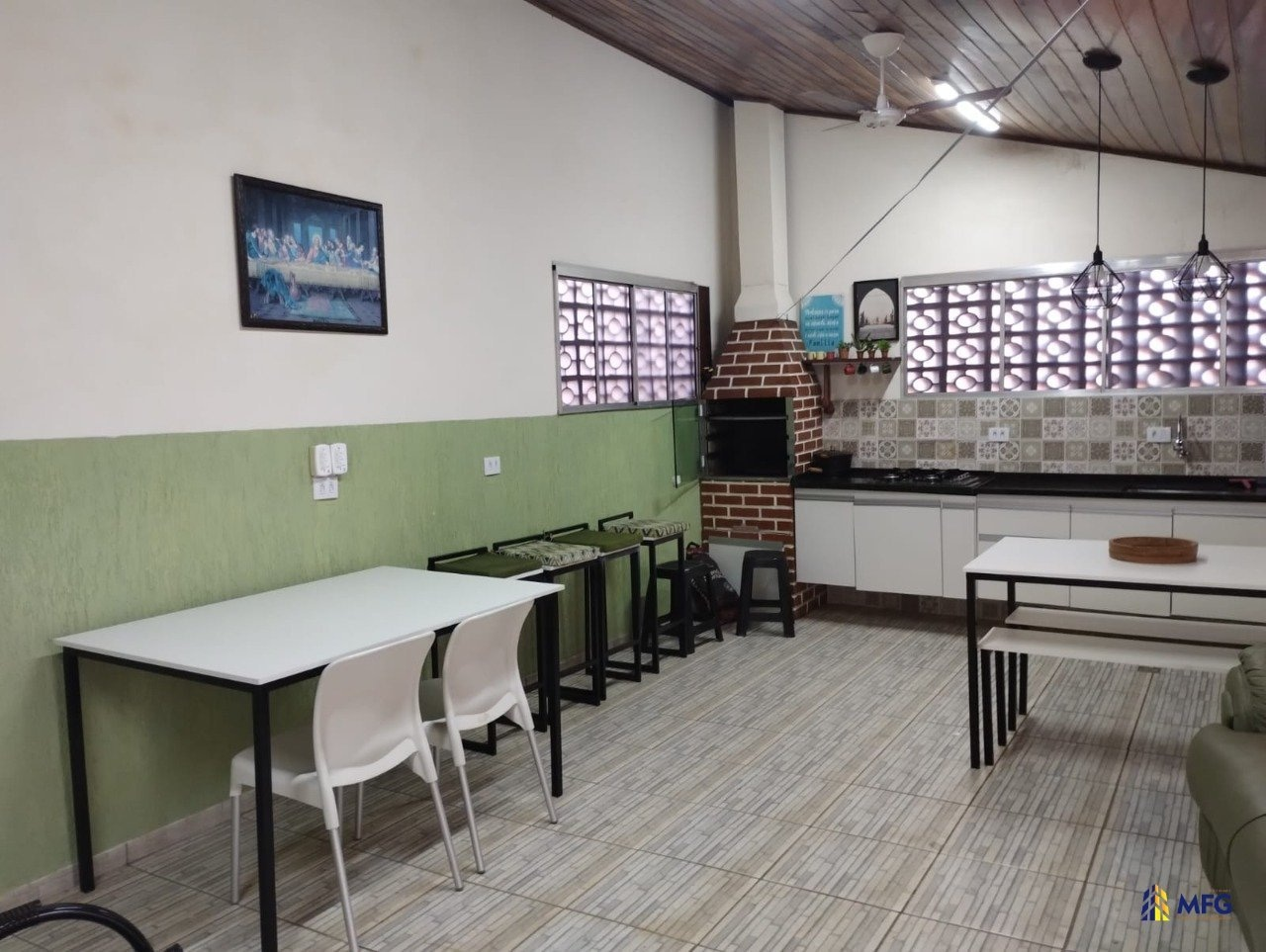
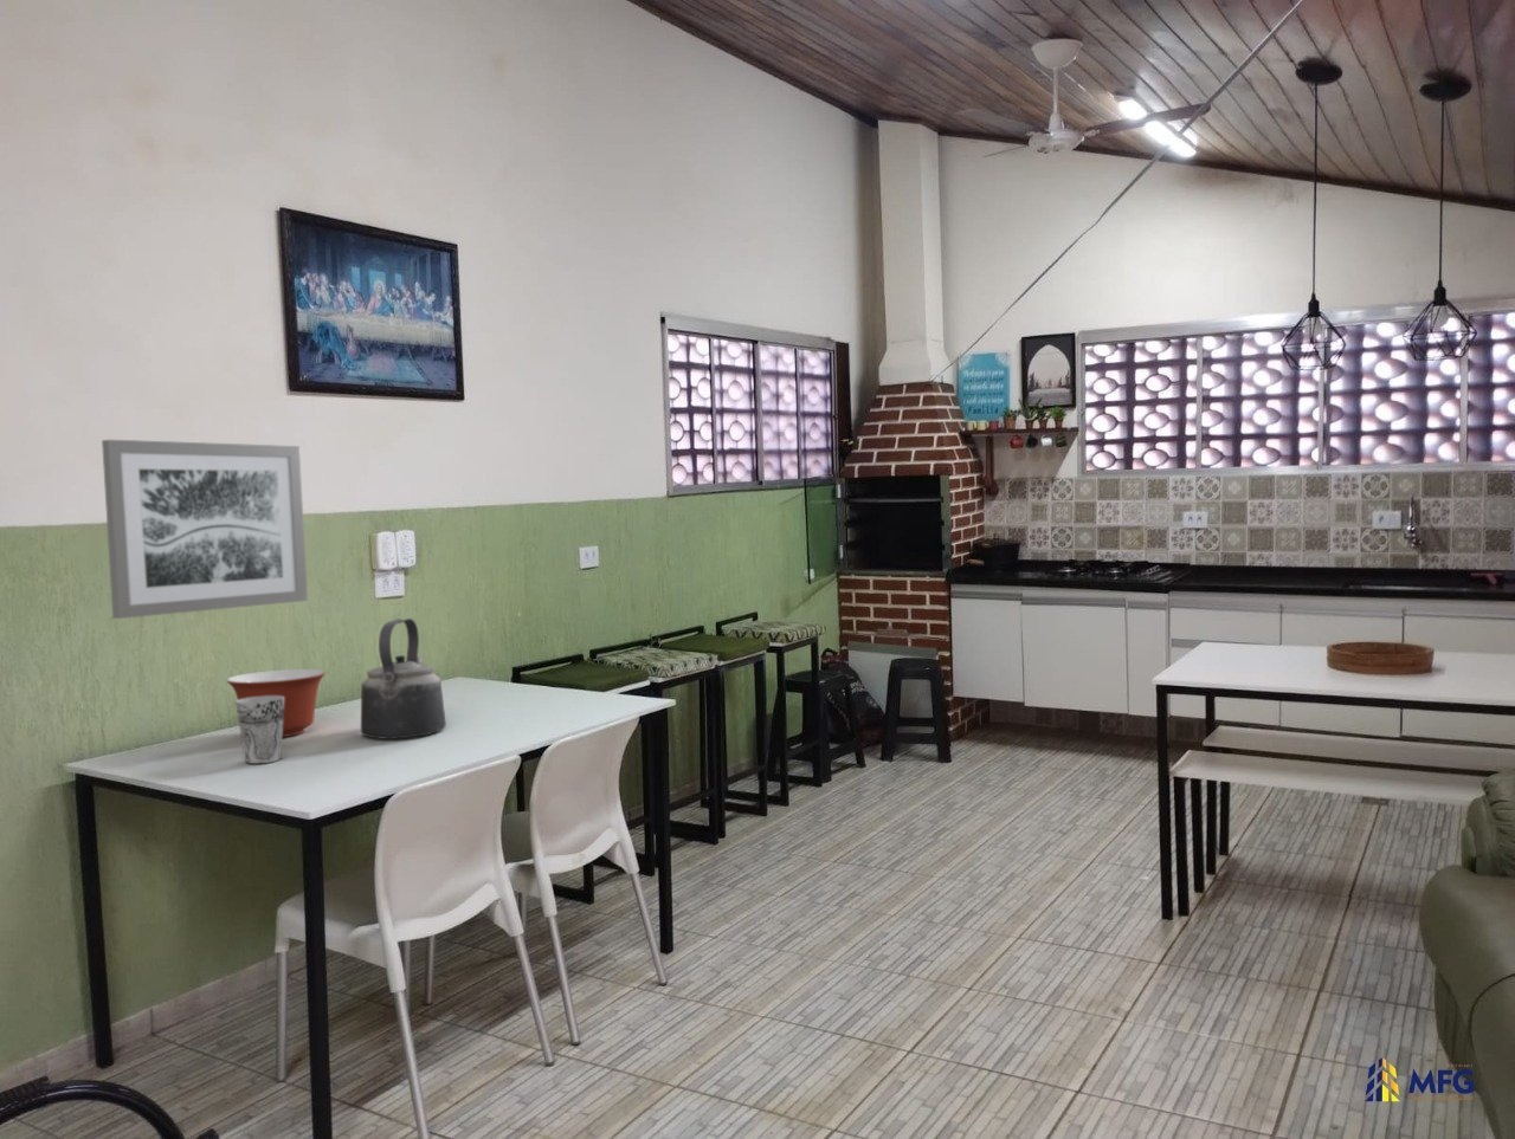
+ cup (262, 730)
+ kettle (403, 674)
+ wall art (212, 526)
+ mixing bowl (284, 704)
